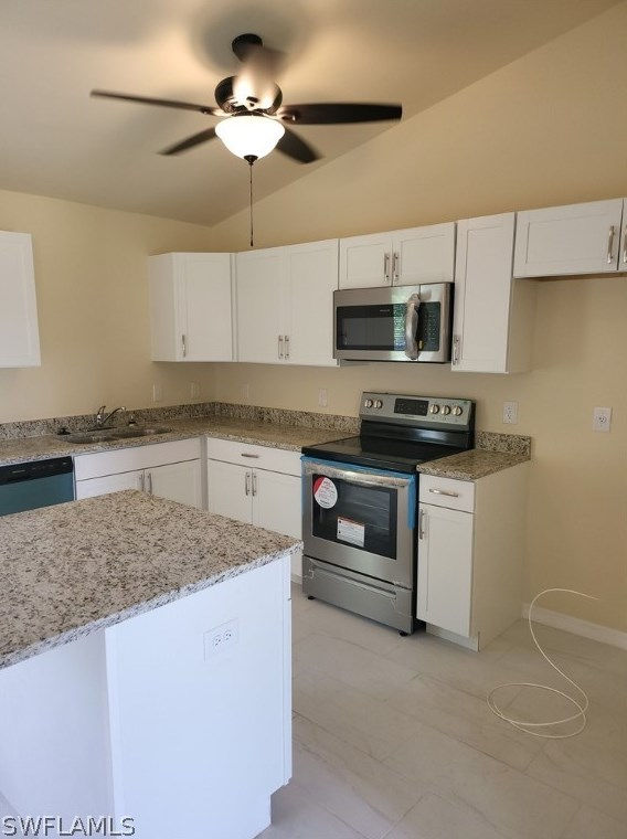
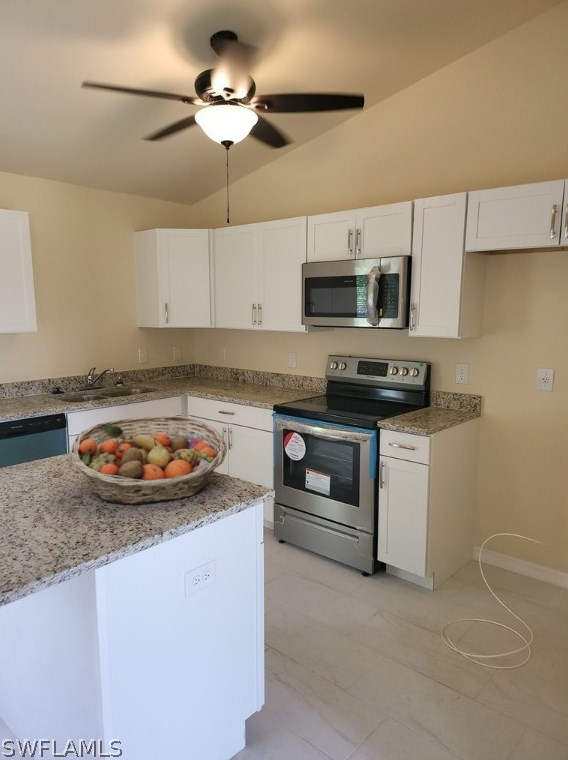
+ fruit basket (151, 457)
